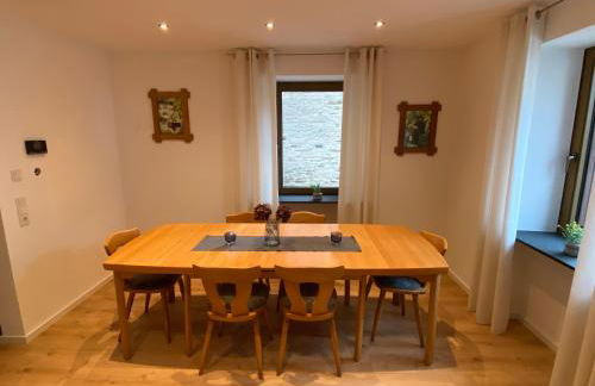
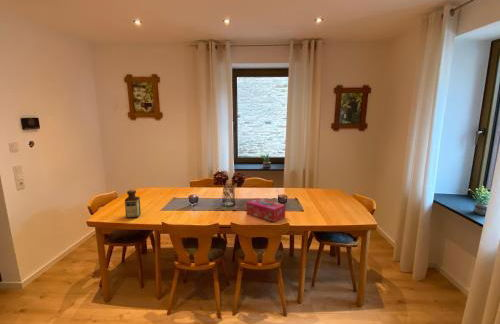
+ bottle (132, 203)
+ tissue box (265, 209)
